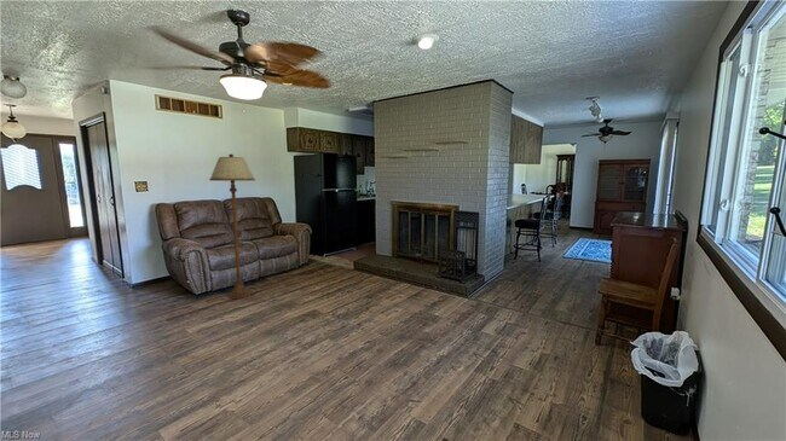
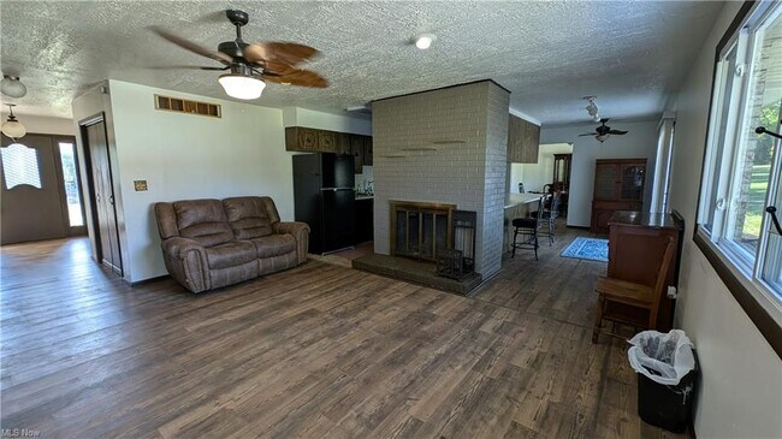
- floor lamp (235, 226)
